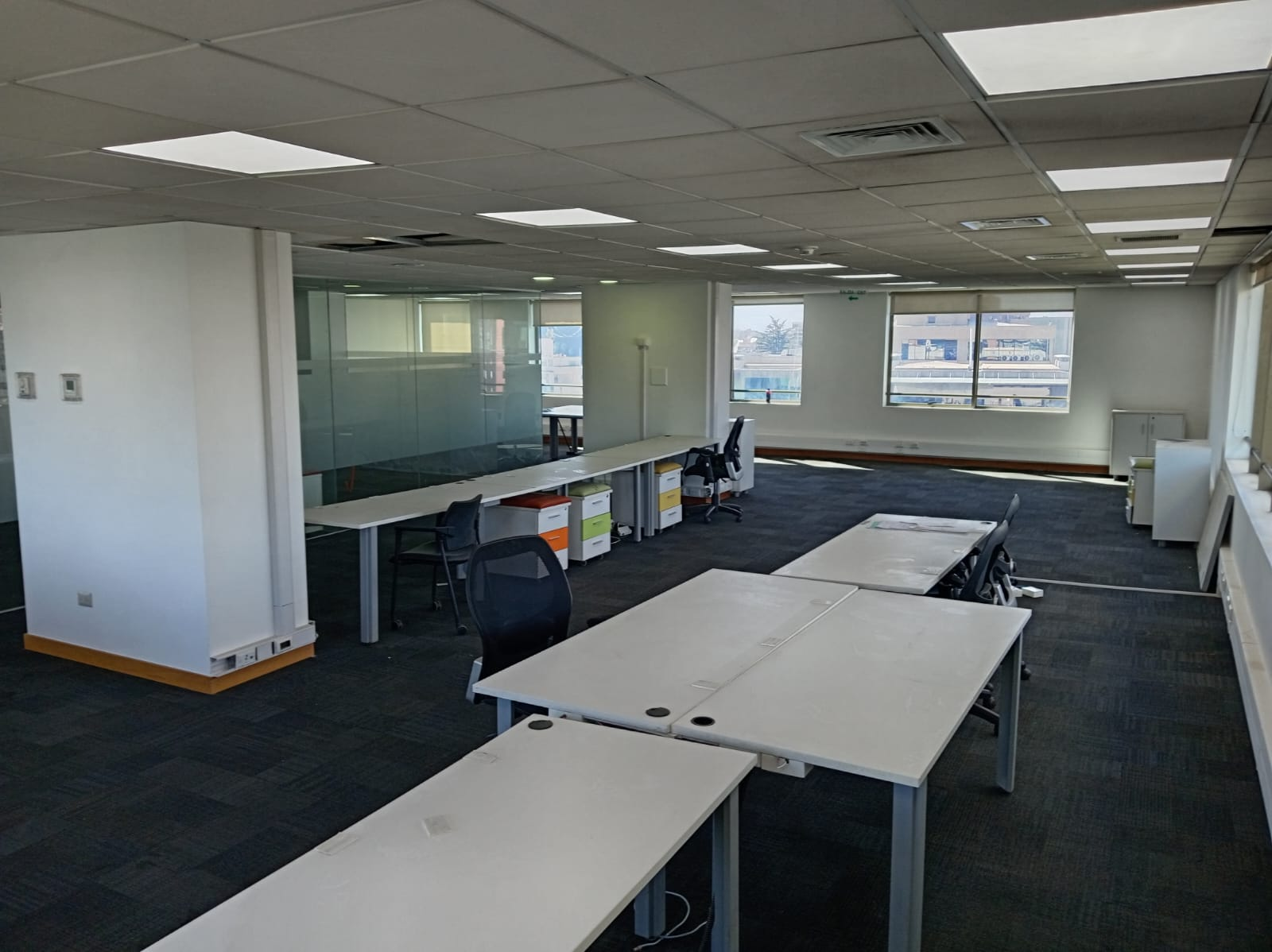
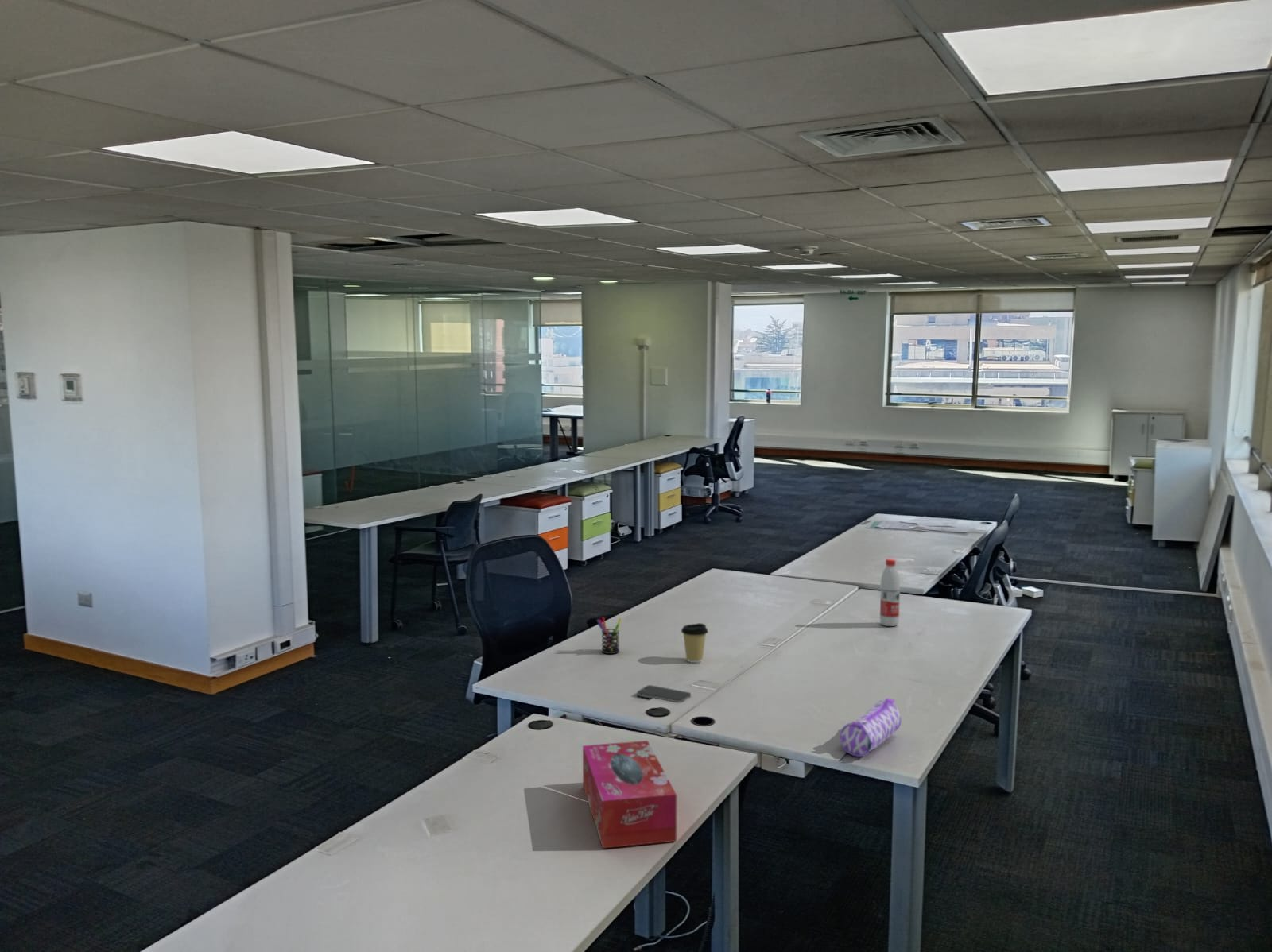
+ water bottle (890, 591)
+ pencil case (871, 726)
+ smartphone (664, 694)
+ pen holder (611, 634)
+ coffee cup (694, 643)
+ tissue box (626, 790)
